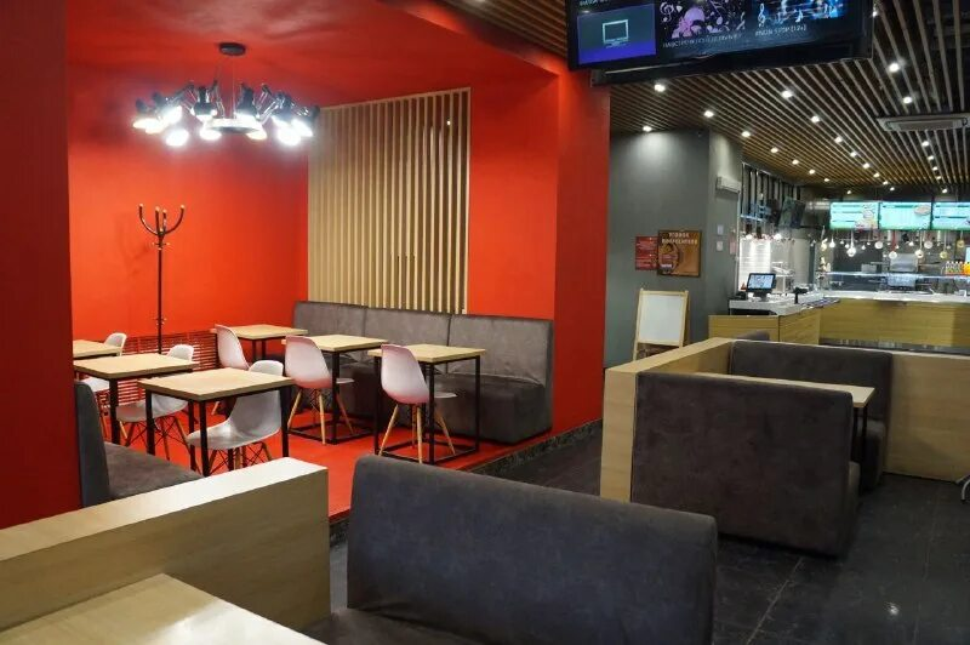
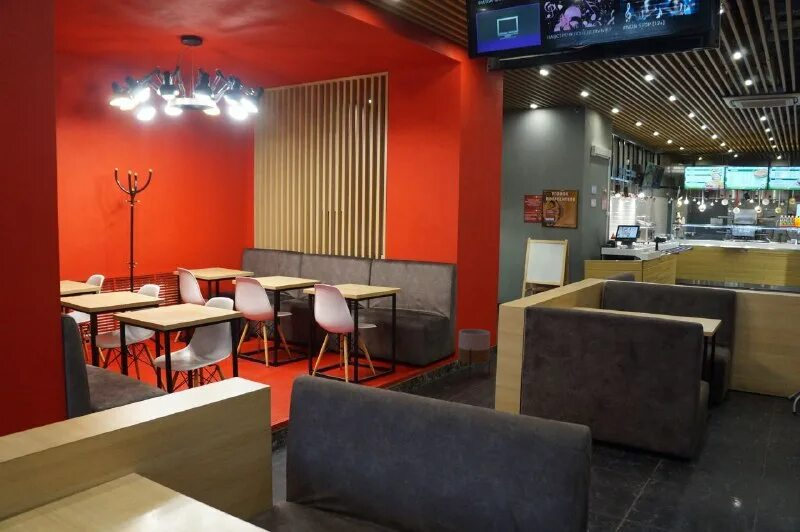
+ planter (473, 353)
